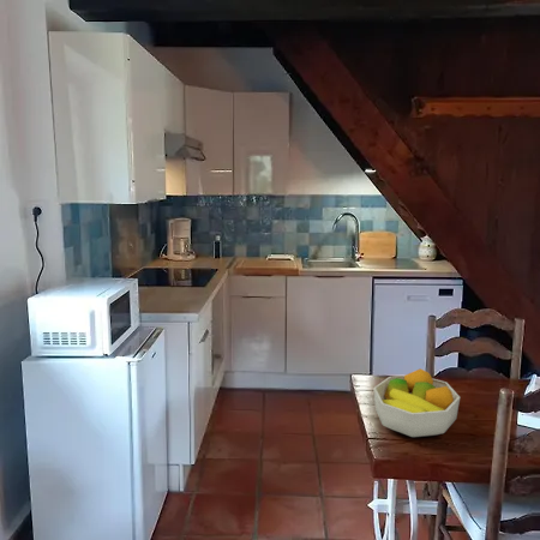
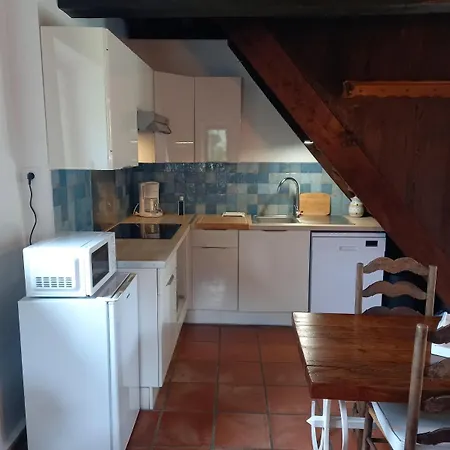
- fruit bowl (415, 400)
